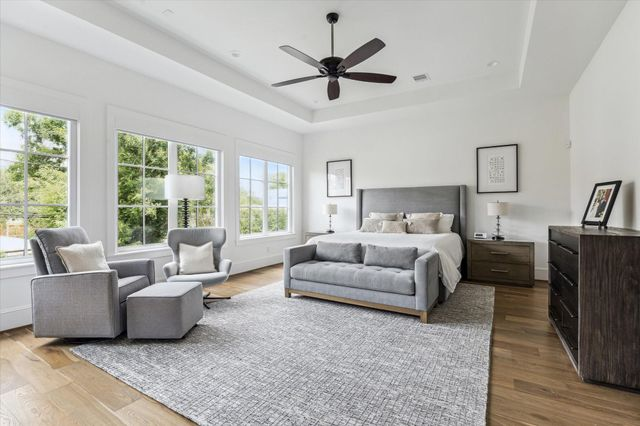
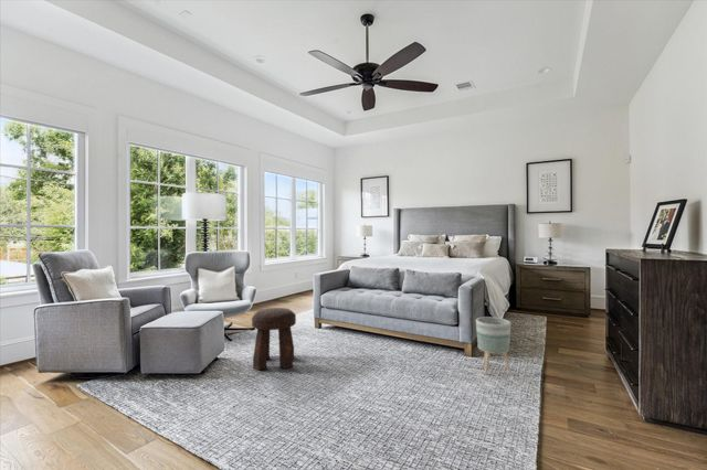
+ stool (278, 335)
+ planter (493, 345)
